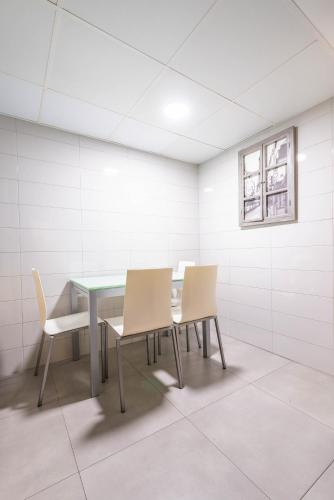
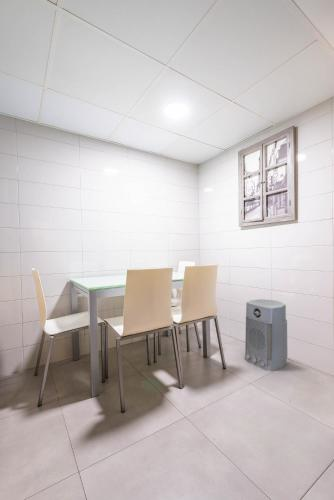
+ air purifier (266, 331)
